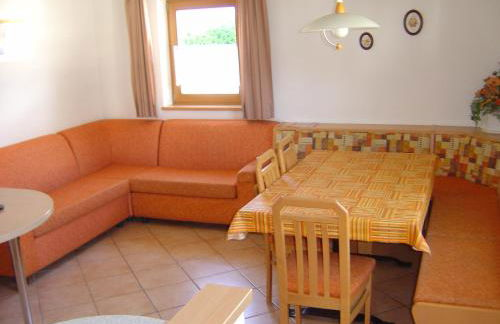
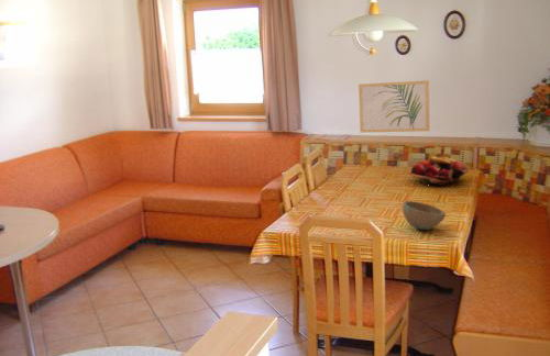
+ bowl (424, 215)
+ wall art (393, 107)
+ fruit basket (438, 170)
